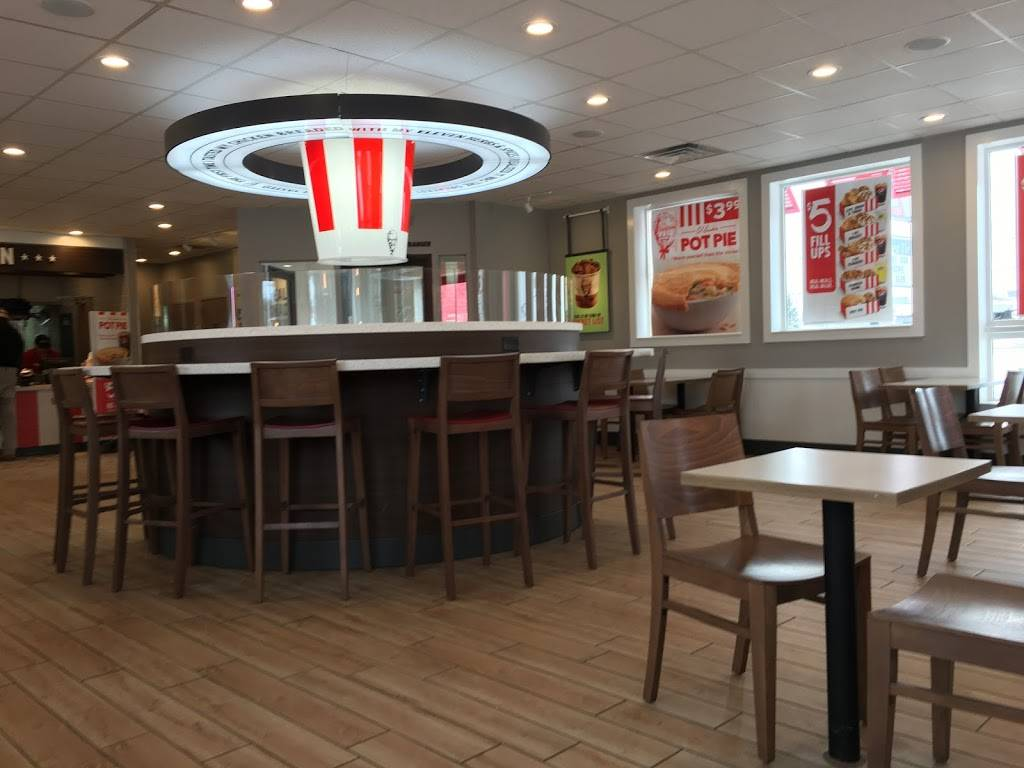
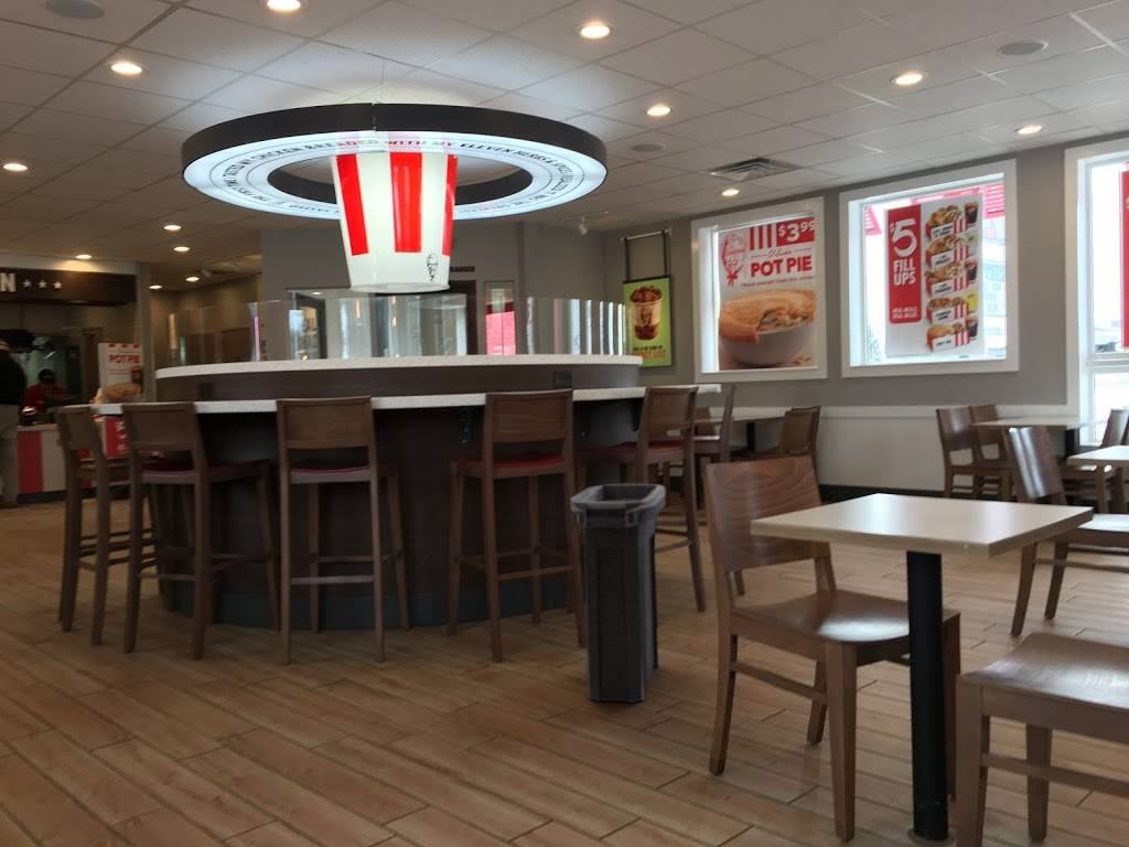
+ trash can (622, 586)
